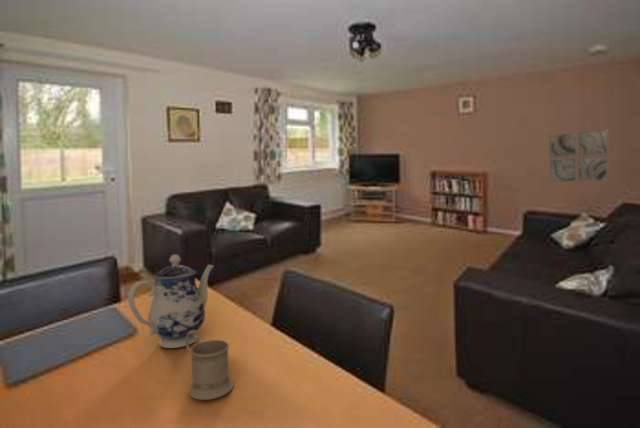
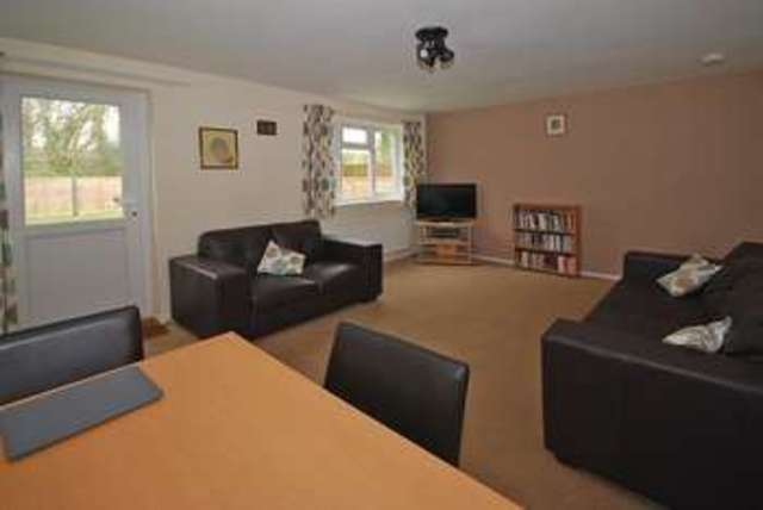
- wall art (576, 156)
- mug (204, 360)
- teapot (176, 298)
